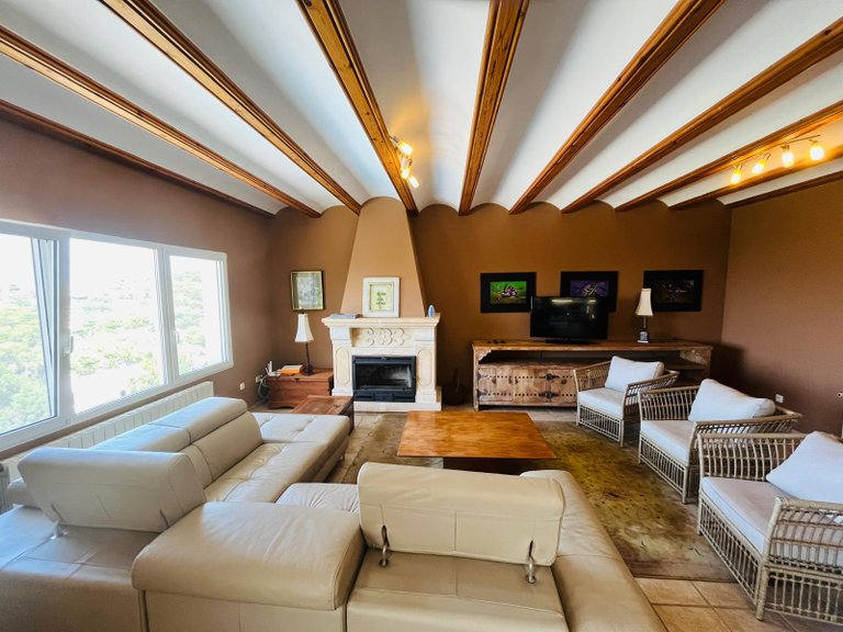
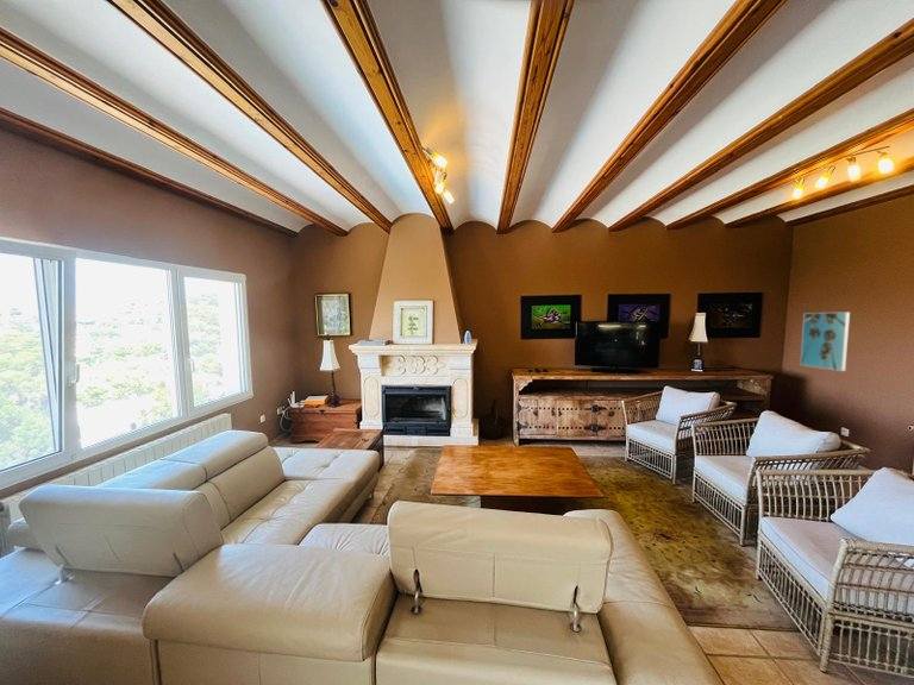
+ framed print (822, 340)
